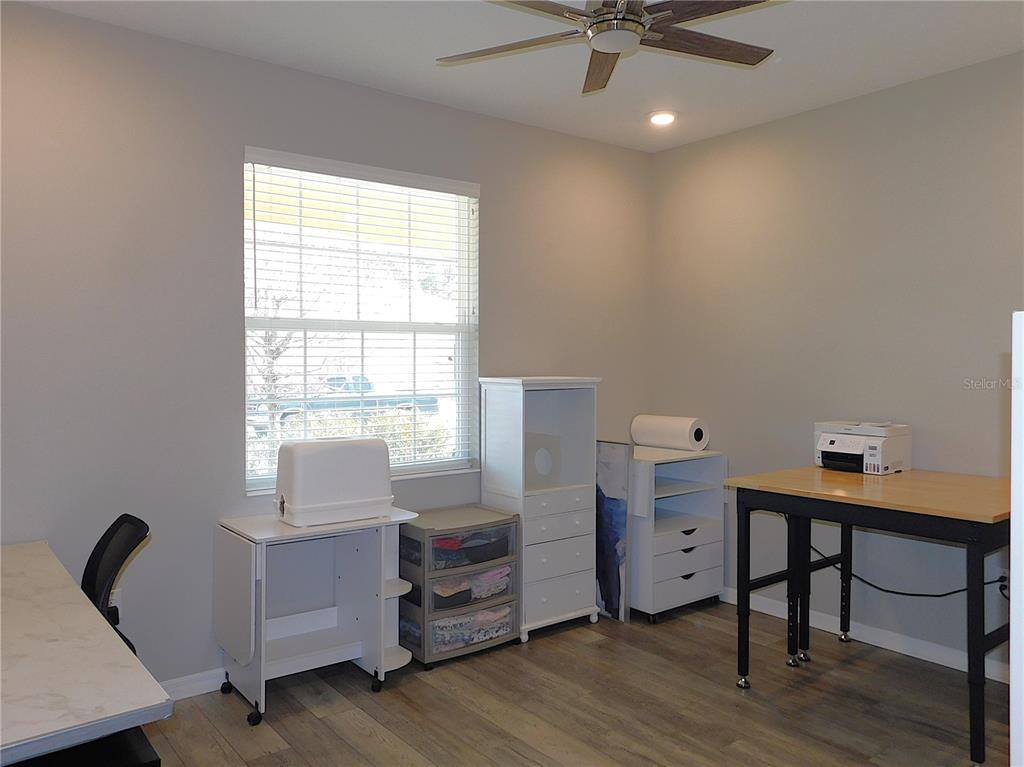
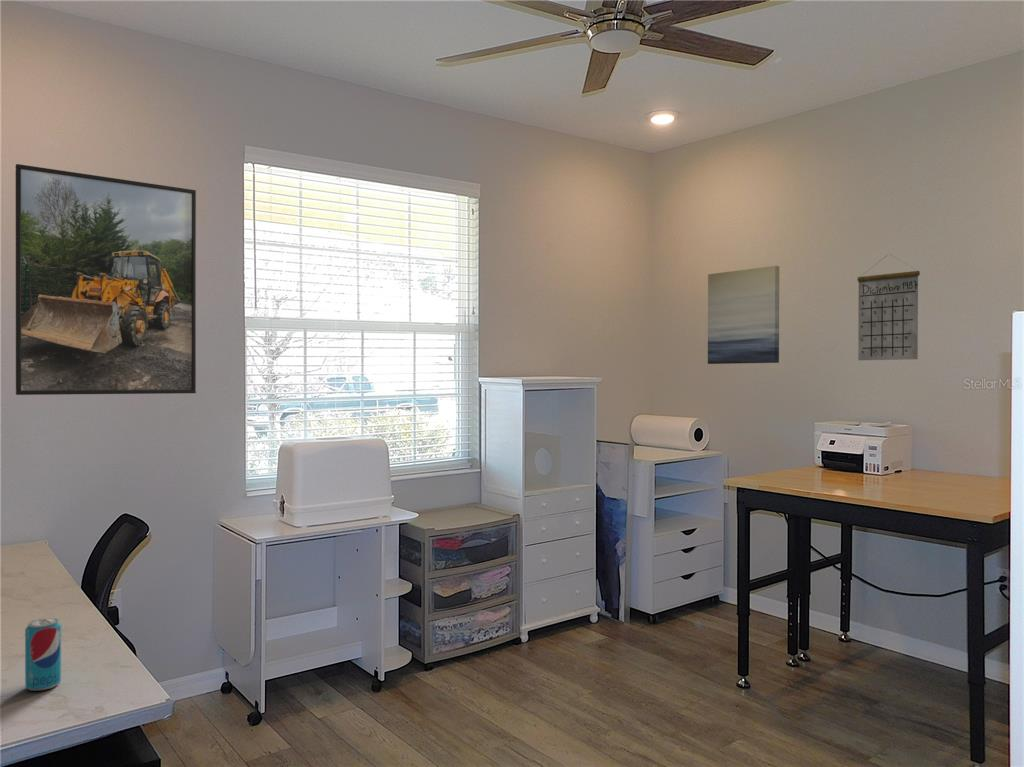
+ wall art (742, 316)
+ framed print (111, 286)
+ calendar (887, 306)
+ beverage can (43, 653)
